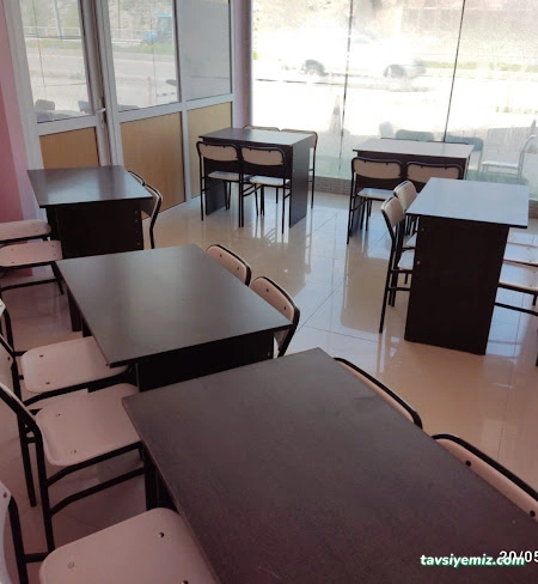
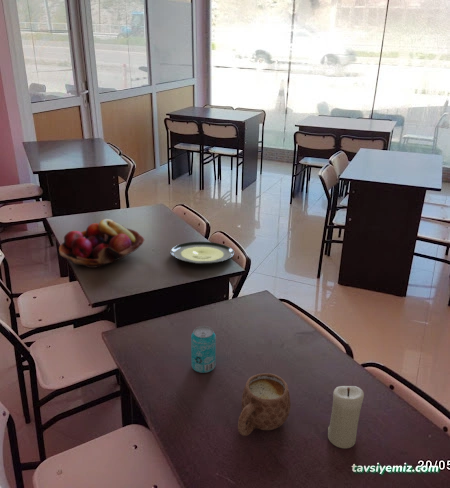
+ beverage can (203, 349)
+ plate (202, 252)
+ mug (260, 407)
+ fruit basket (103, 240)
+ candle (344, 412)
